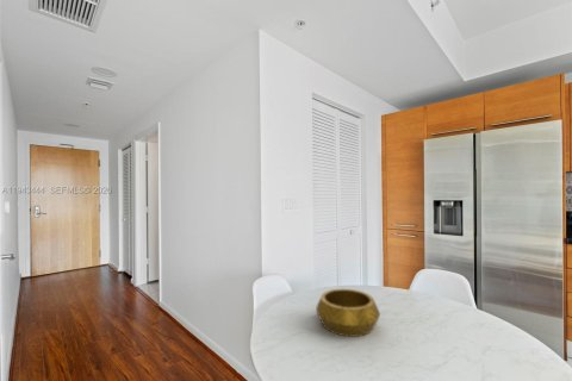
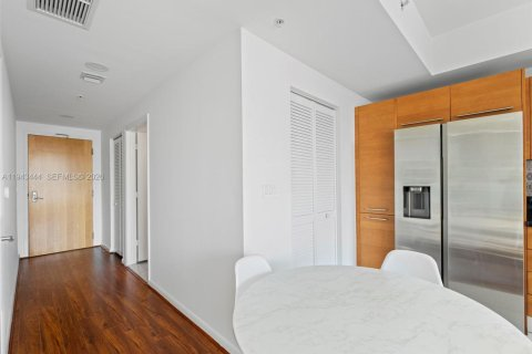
- decorative bowl (347, 311)
